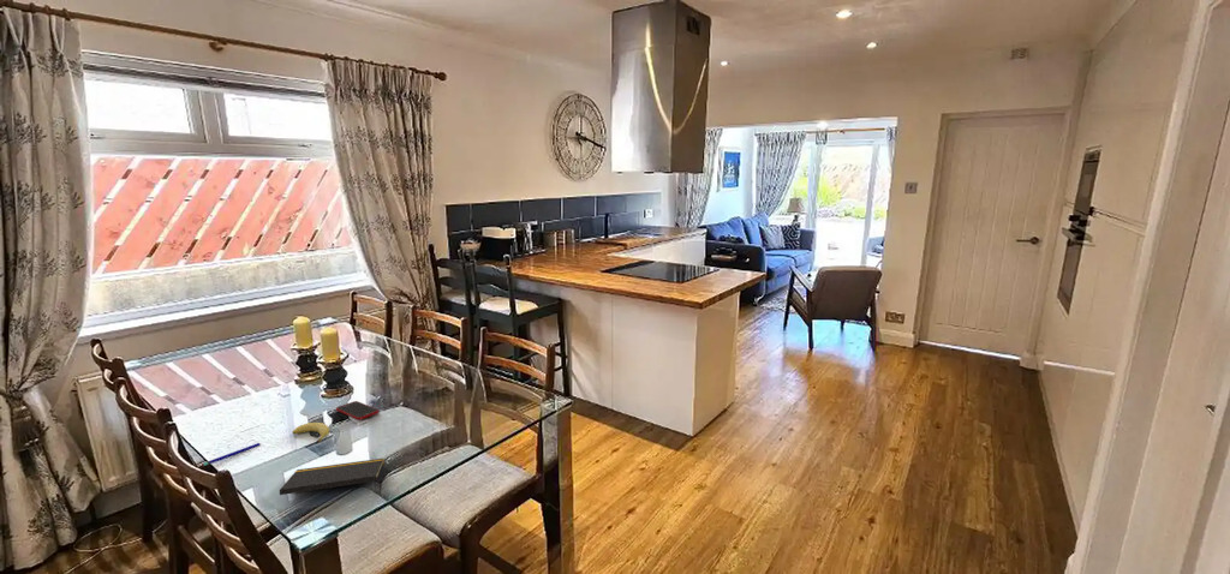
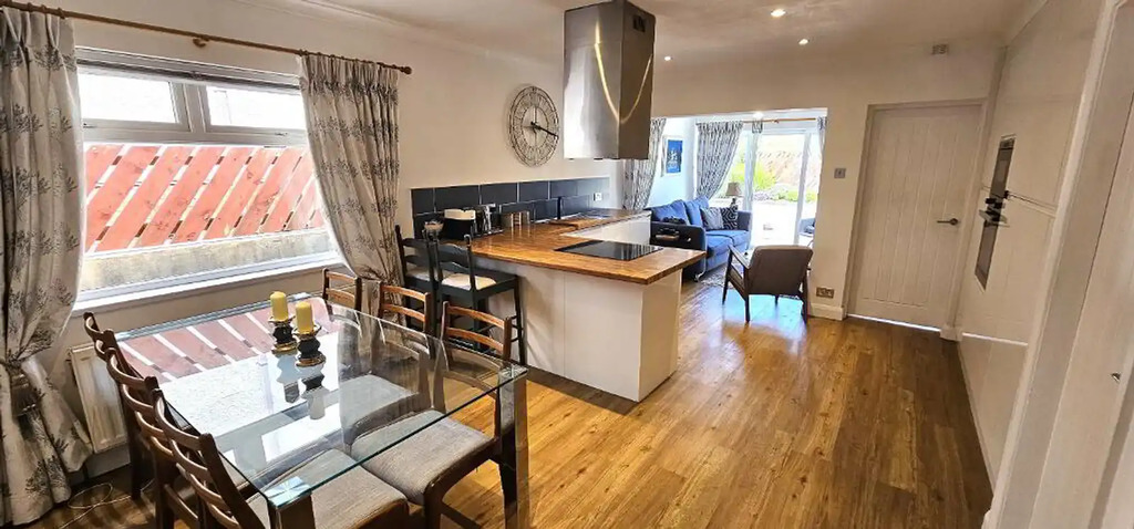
- cell phone (357, 409)
- pen (232, 454)
- fruit (314, 430)
- notepad (335, 474)
